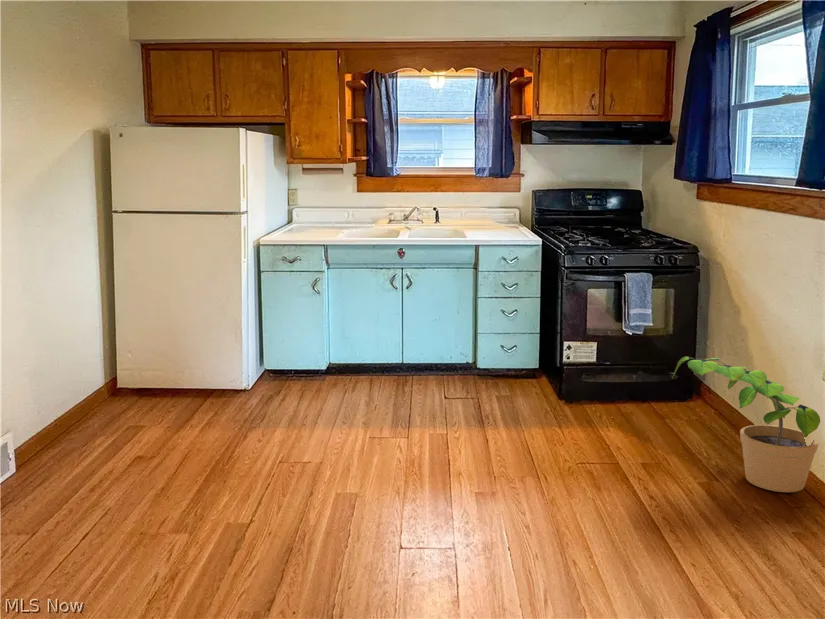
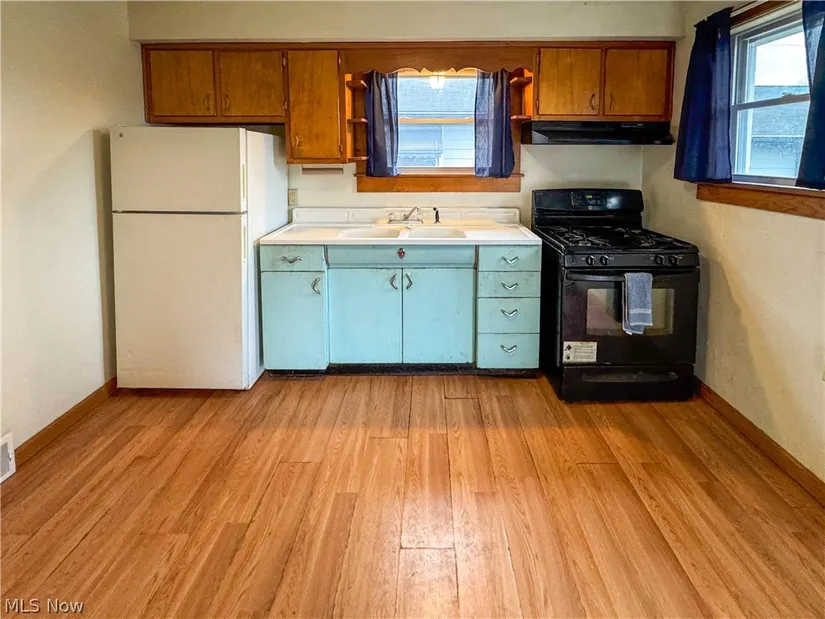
- potted plant (740, 407)
